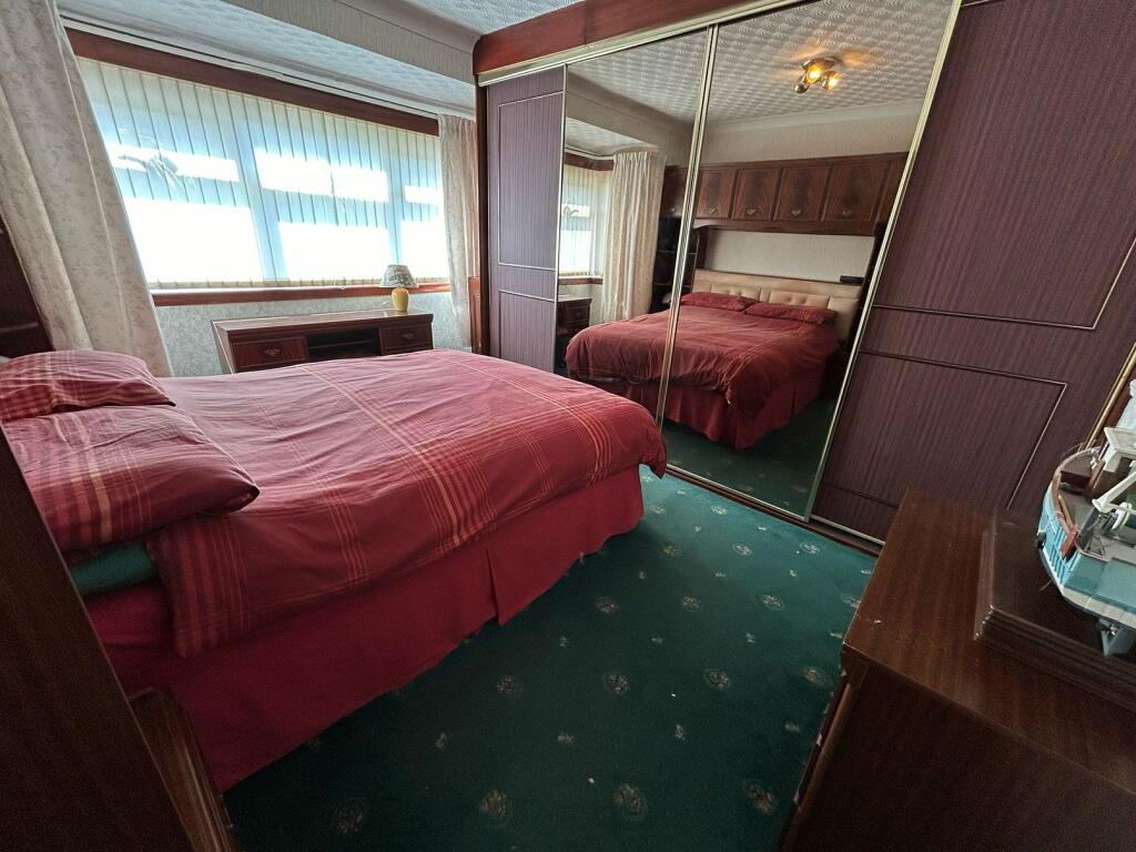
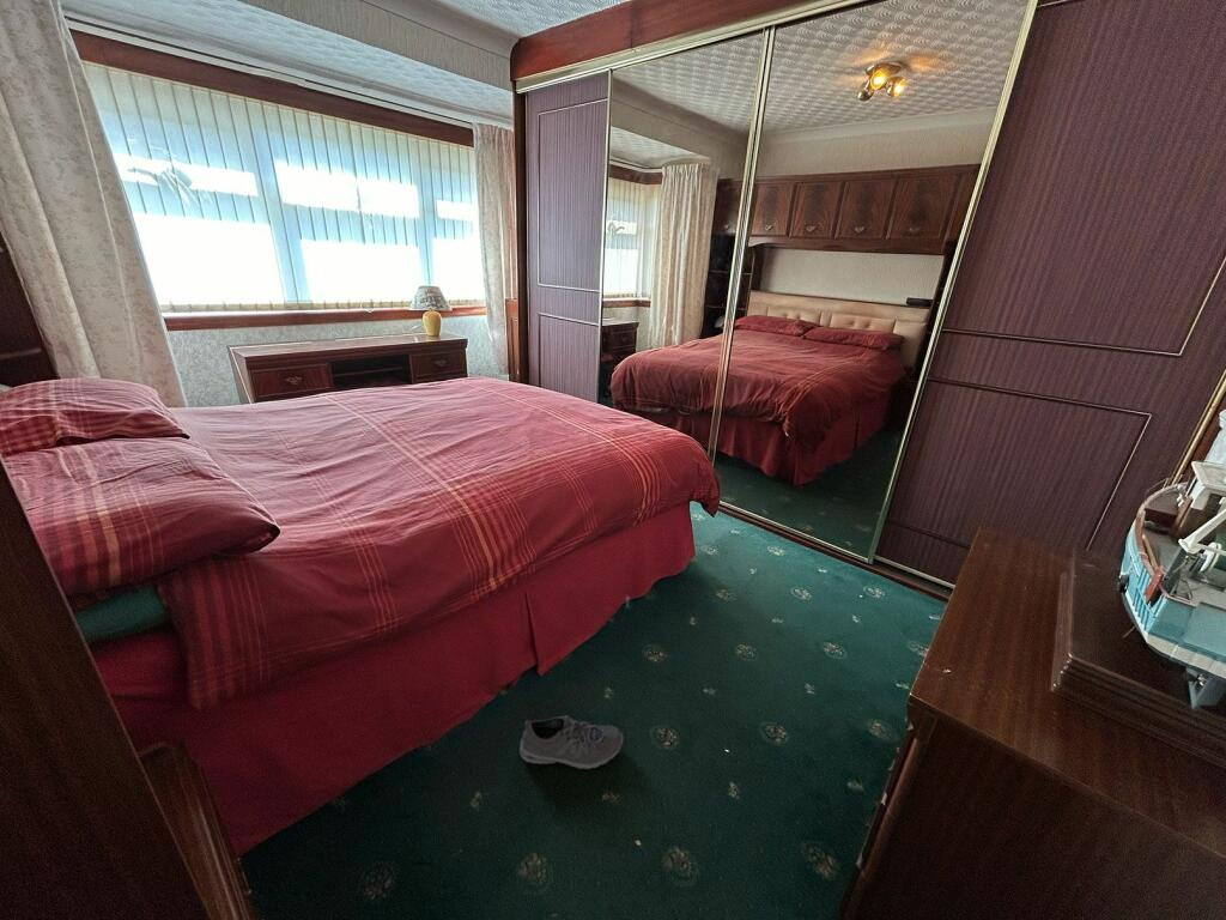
+ sneaker (571, 738)
